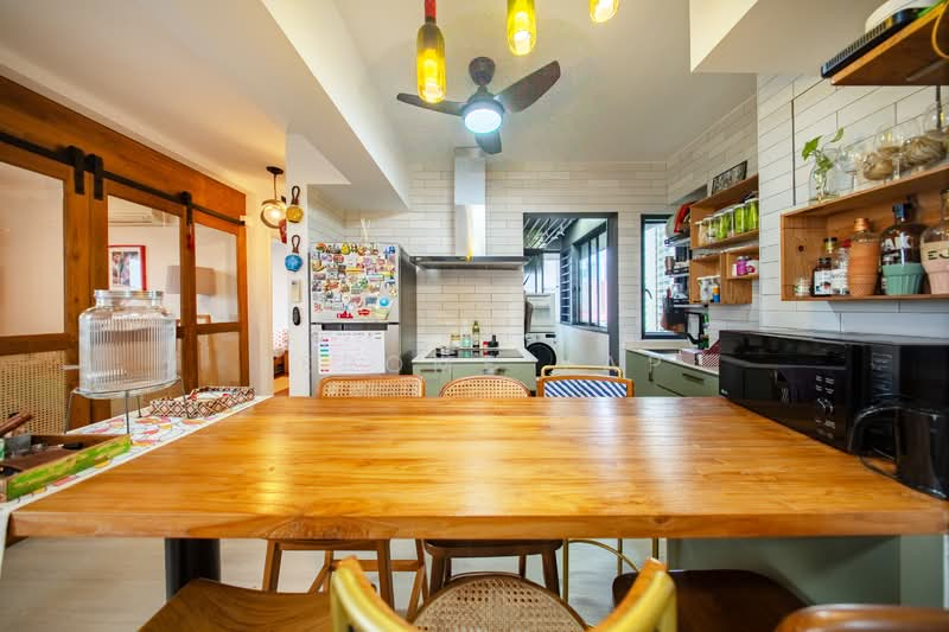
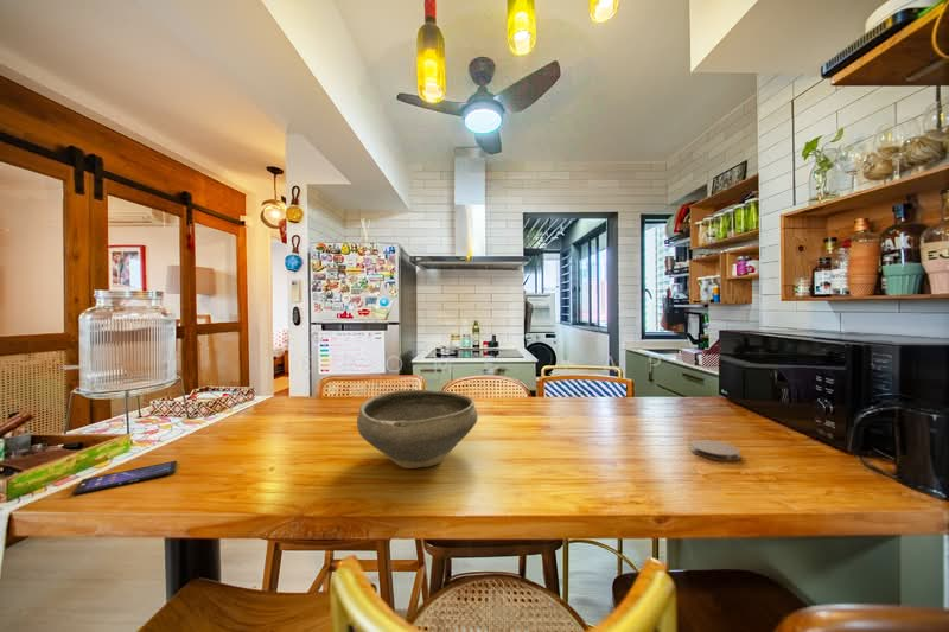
+ bowl (419, 429)
+ coaster (714, 449)
+ smartphone (129, 475)
